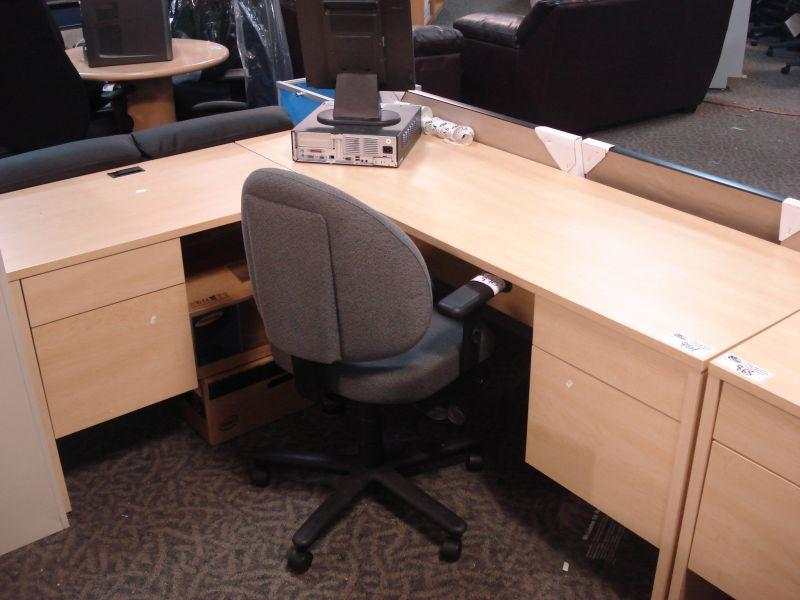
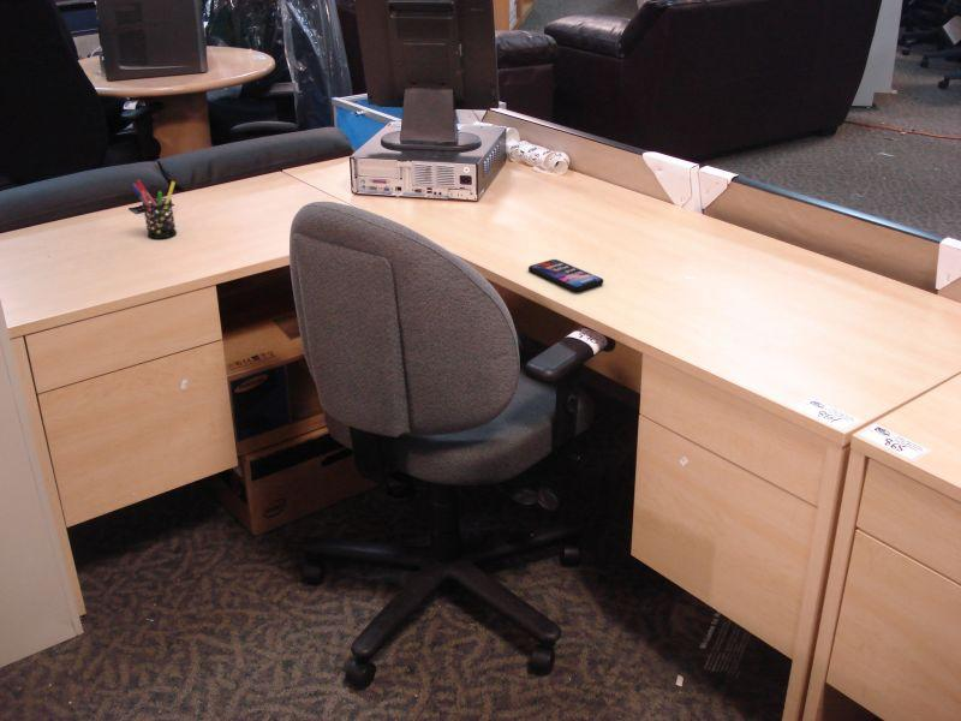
+ pen holder (156, 207)
+ smartphone (565, 274)
